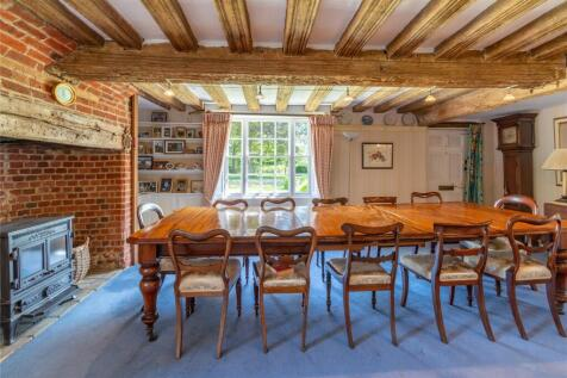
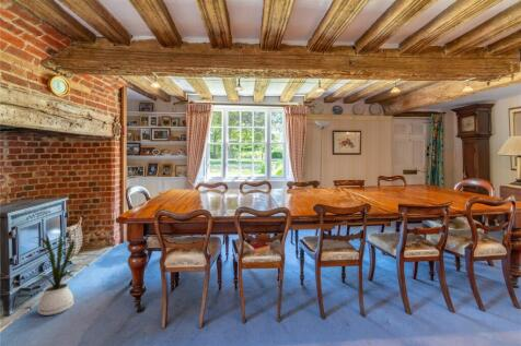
+ house plant (59, 264)
